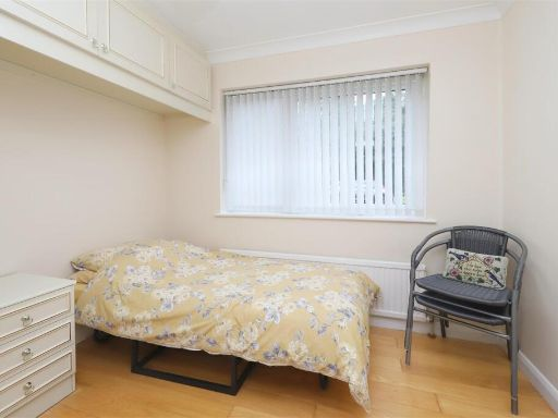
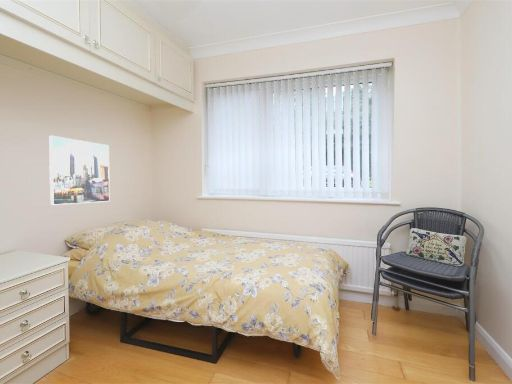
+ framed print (82, 172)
